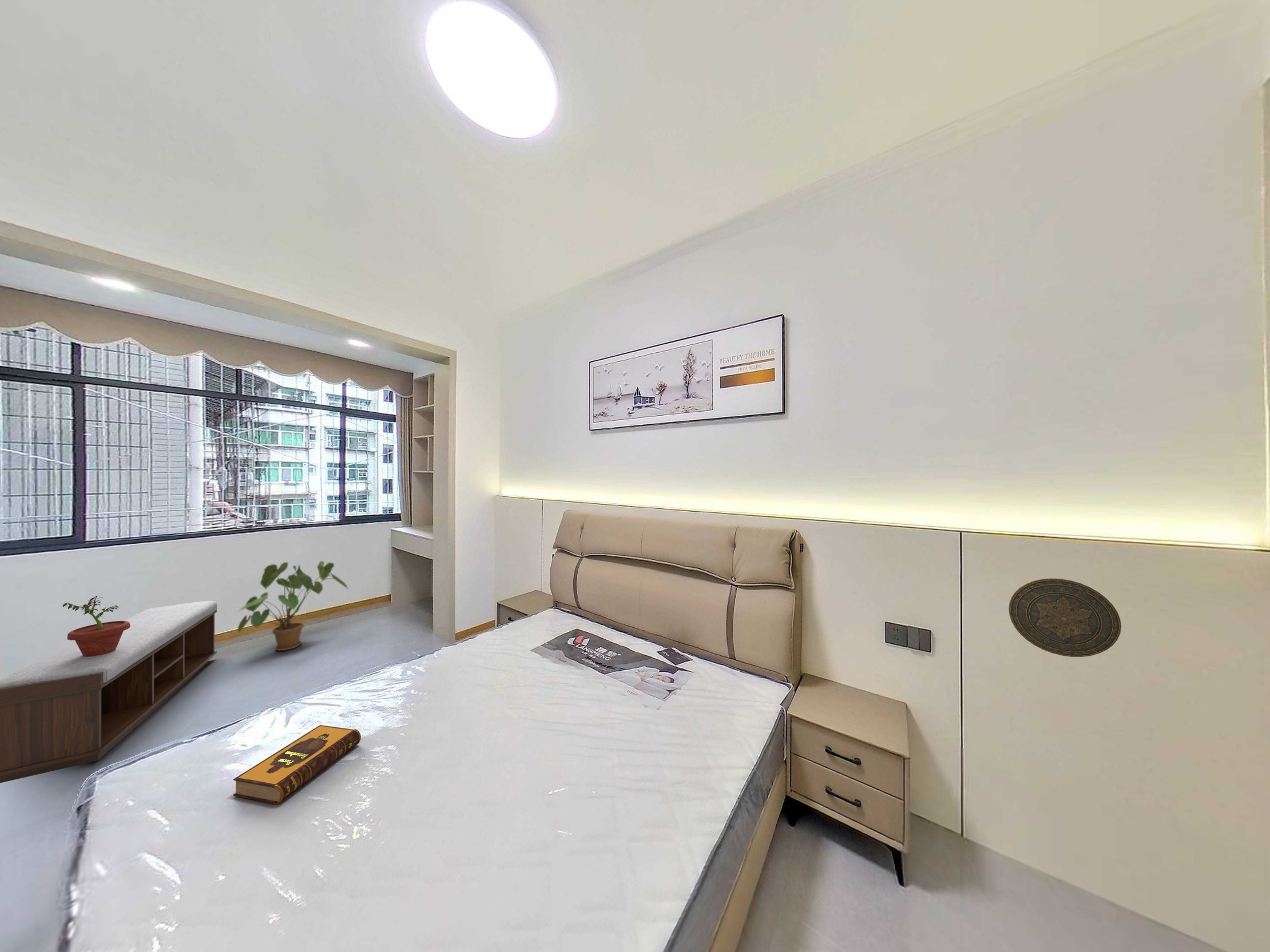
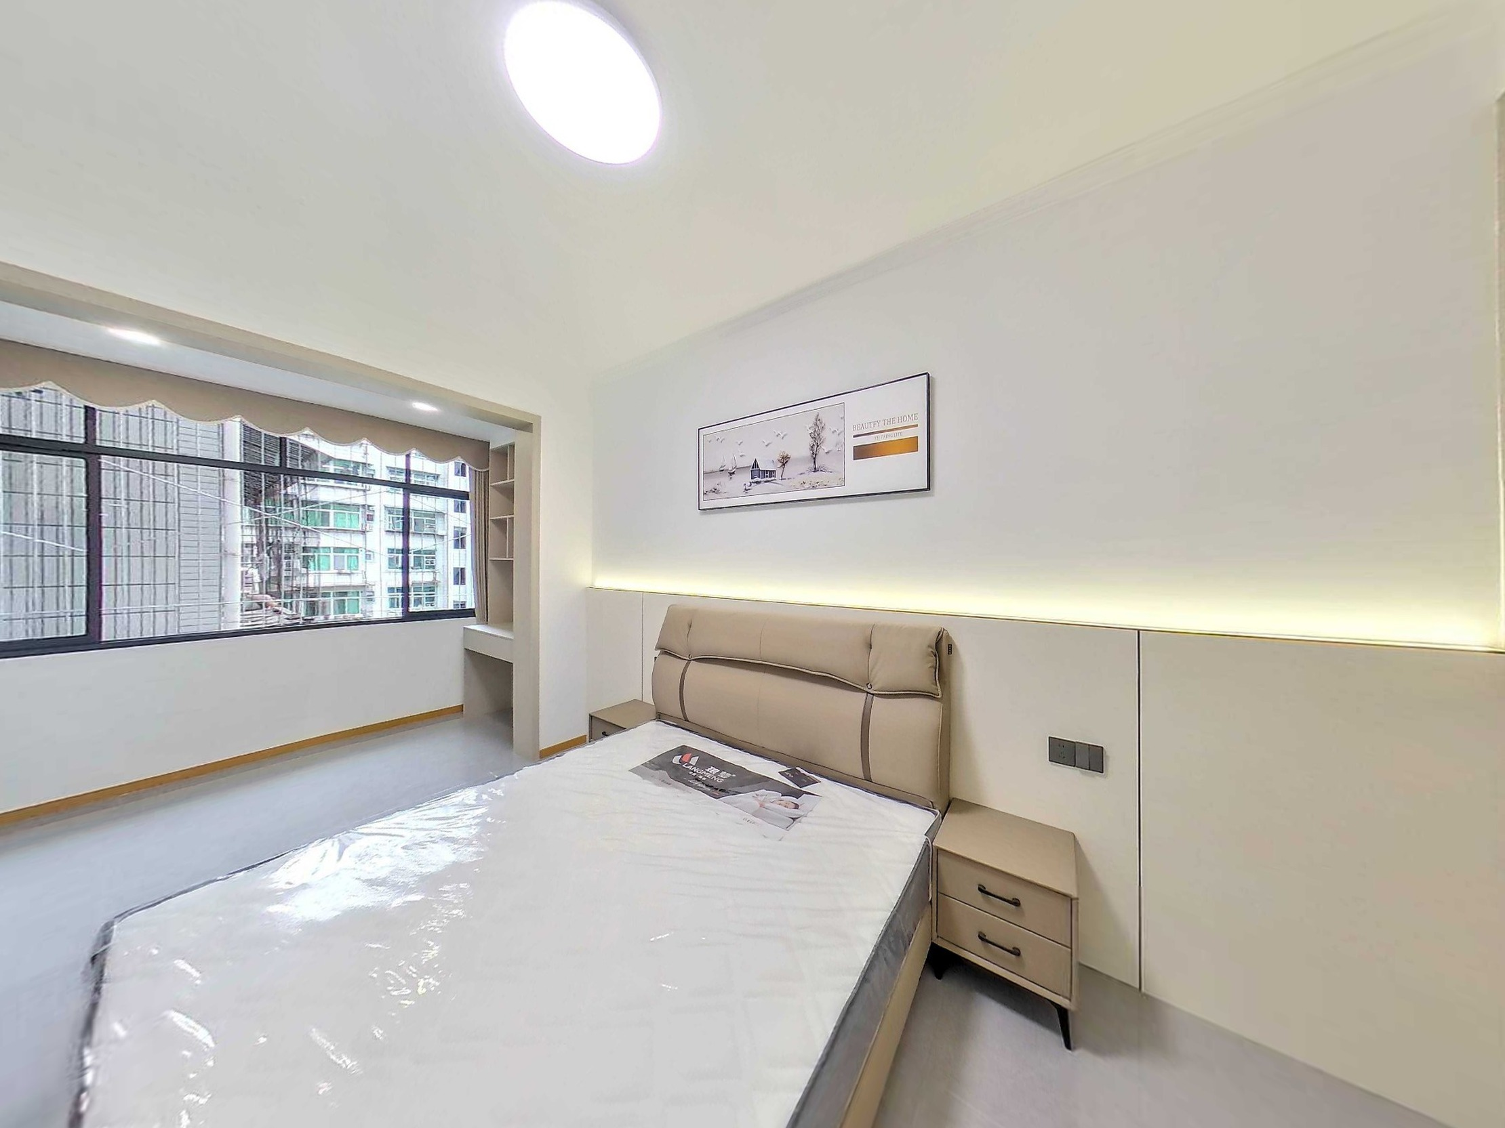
- potted plant (97, 623)
- hardback book (303, 760)
- decorative plate (1062, 618)
- house plant (295, 602)
- bench (130, 669)
